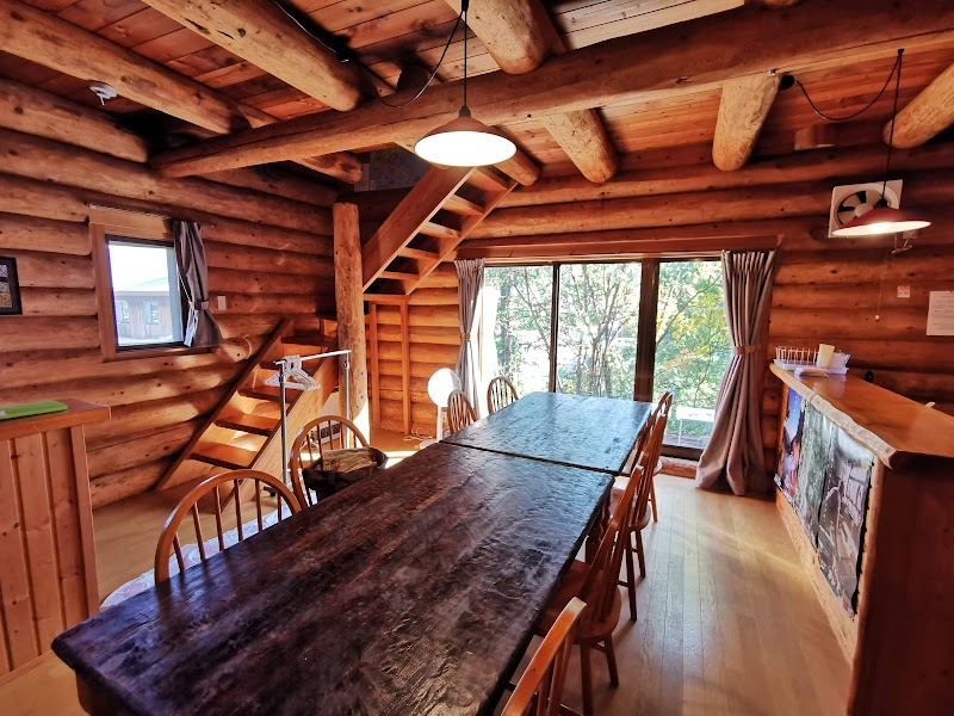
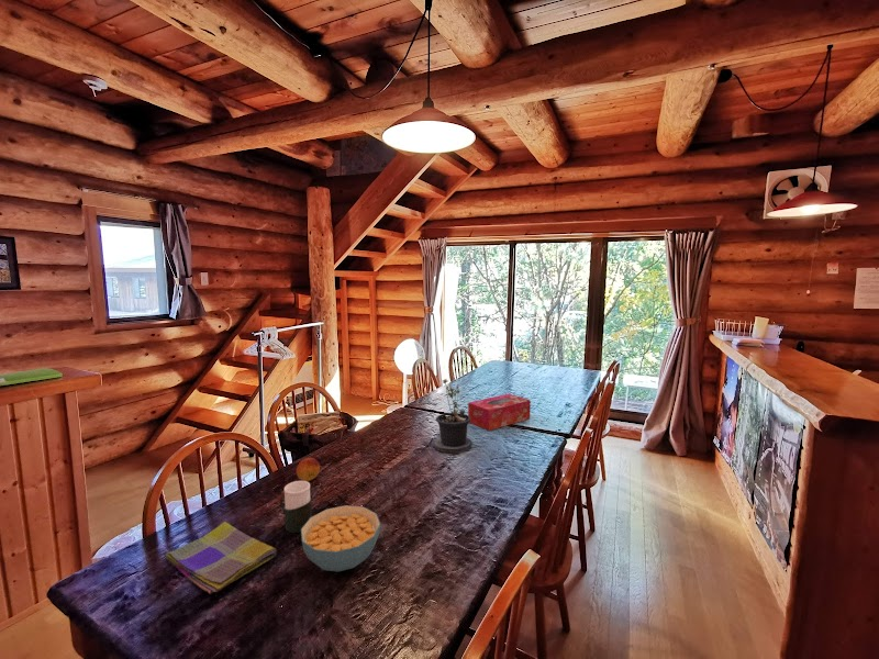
+ cereal bowl (342, 544)
+ tissue box (499, 411)
+ fruit (308, 469)
+ potted plant (450, 411)
+ dish towel (222, 554)
+ cup (293, 504)
